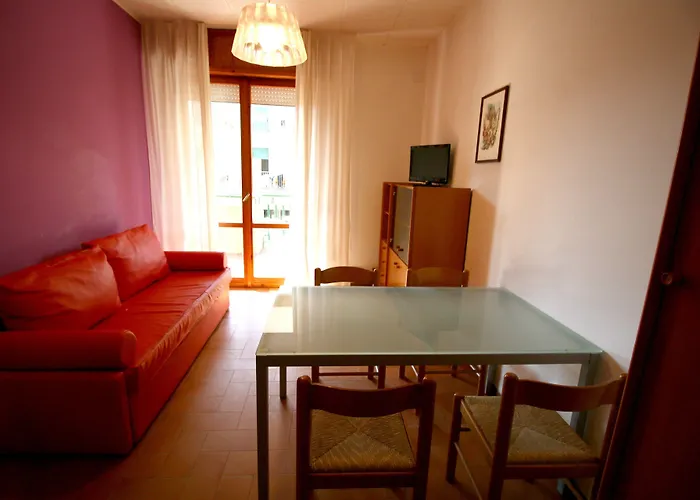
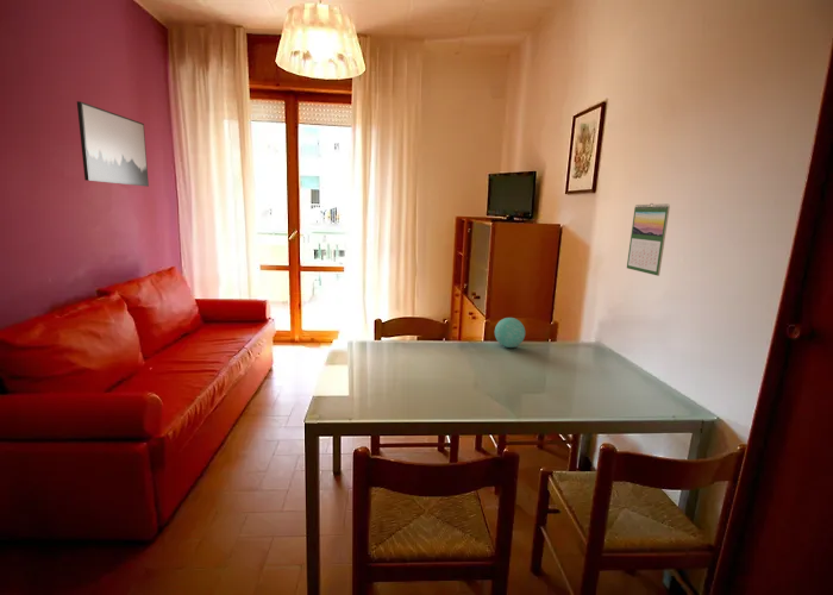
+ wall art (117, 149)
+ decorative ball (509, 332)
+ calendar (646, 237)
